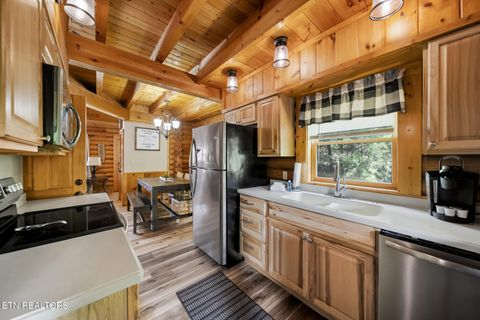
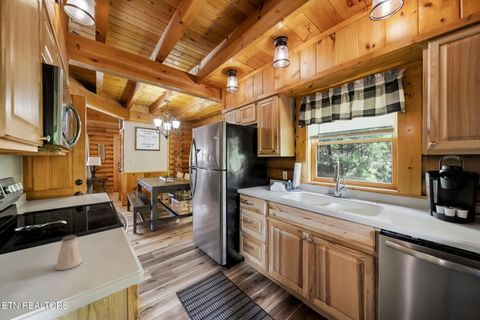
+ saltshaker (69, 250)
